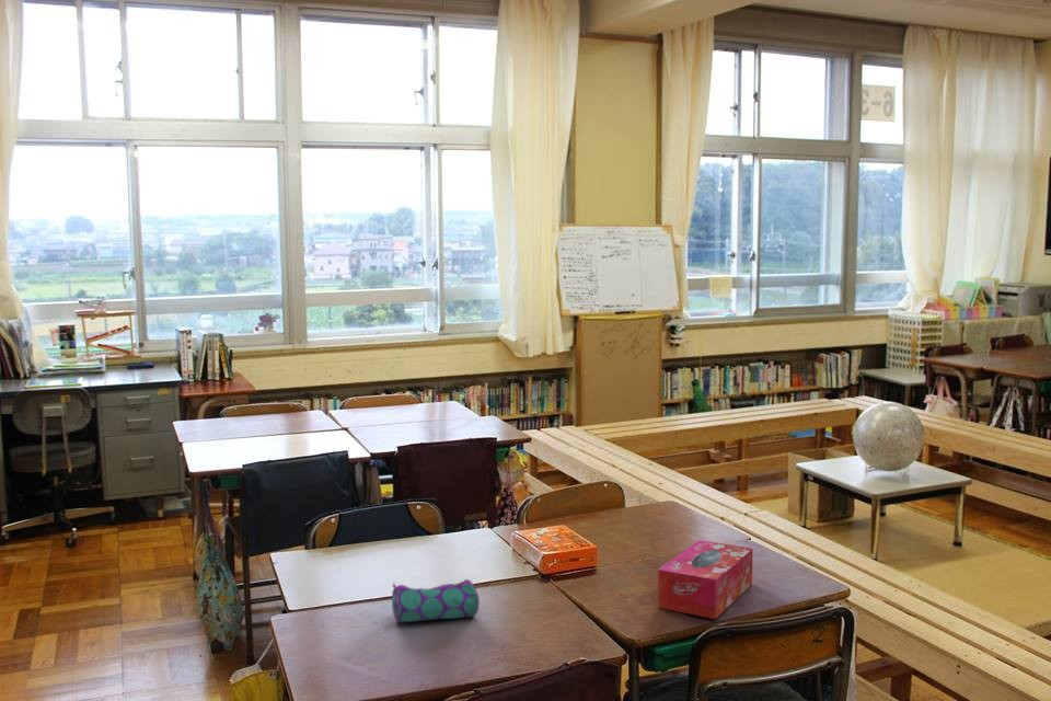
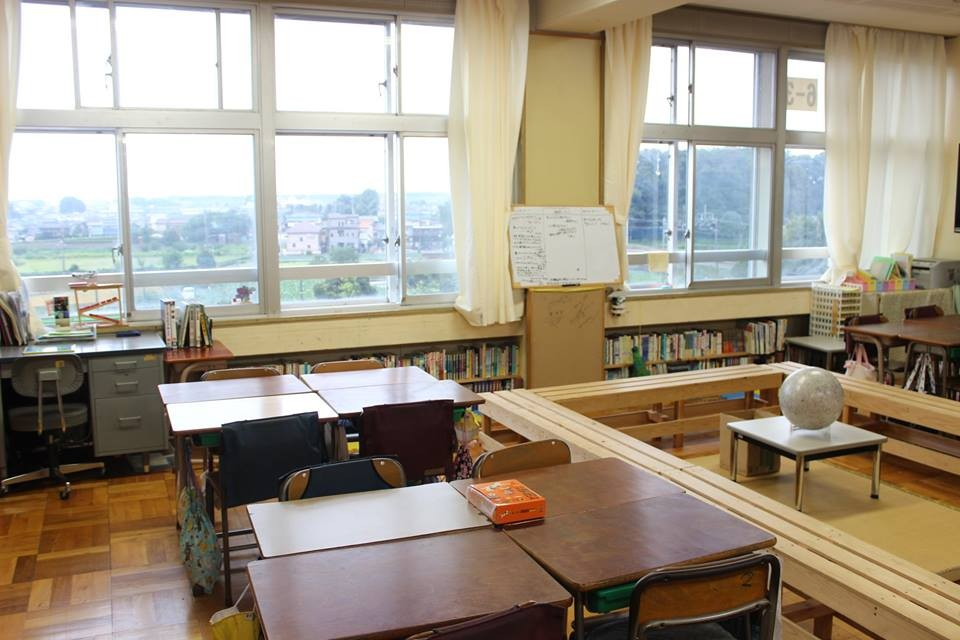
- tissue box (706, 576)
- pencil case (435, 599)
